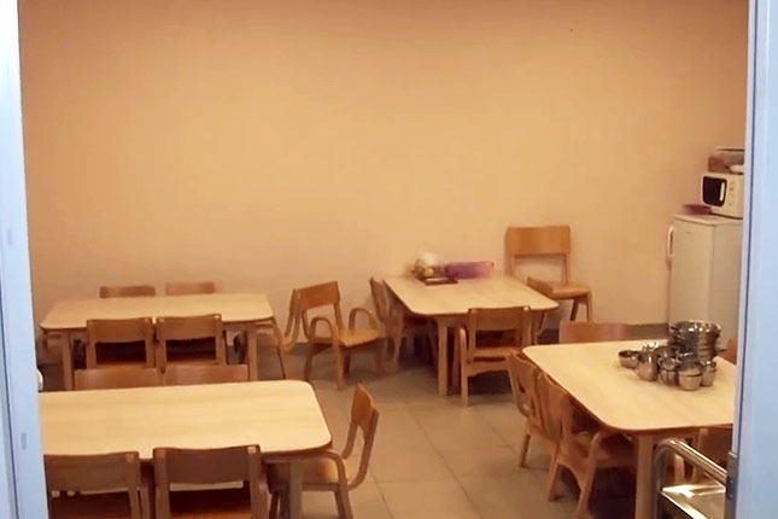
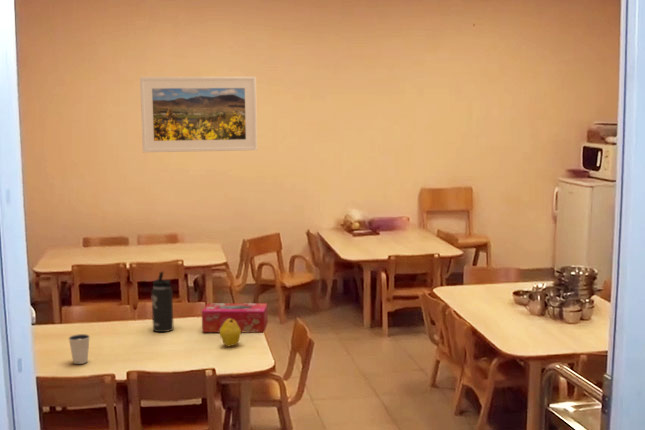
+ thermos bottle (163, 301)
+ tissue box (235, 317)
+ dixie cup (79, 349)
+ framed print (199, 114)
+ fruit (230, 332)
